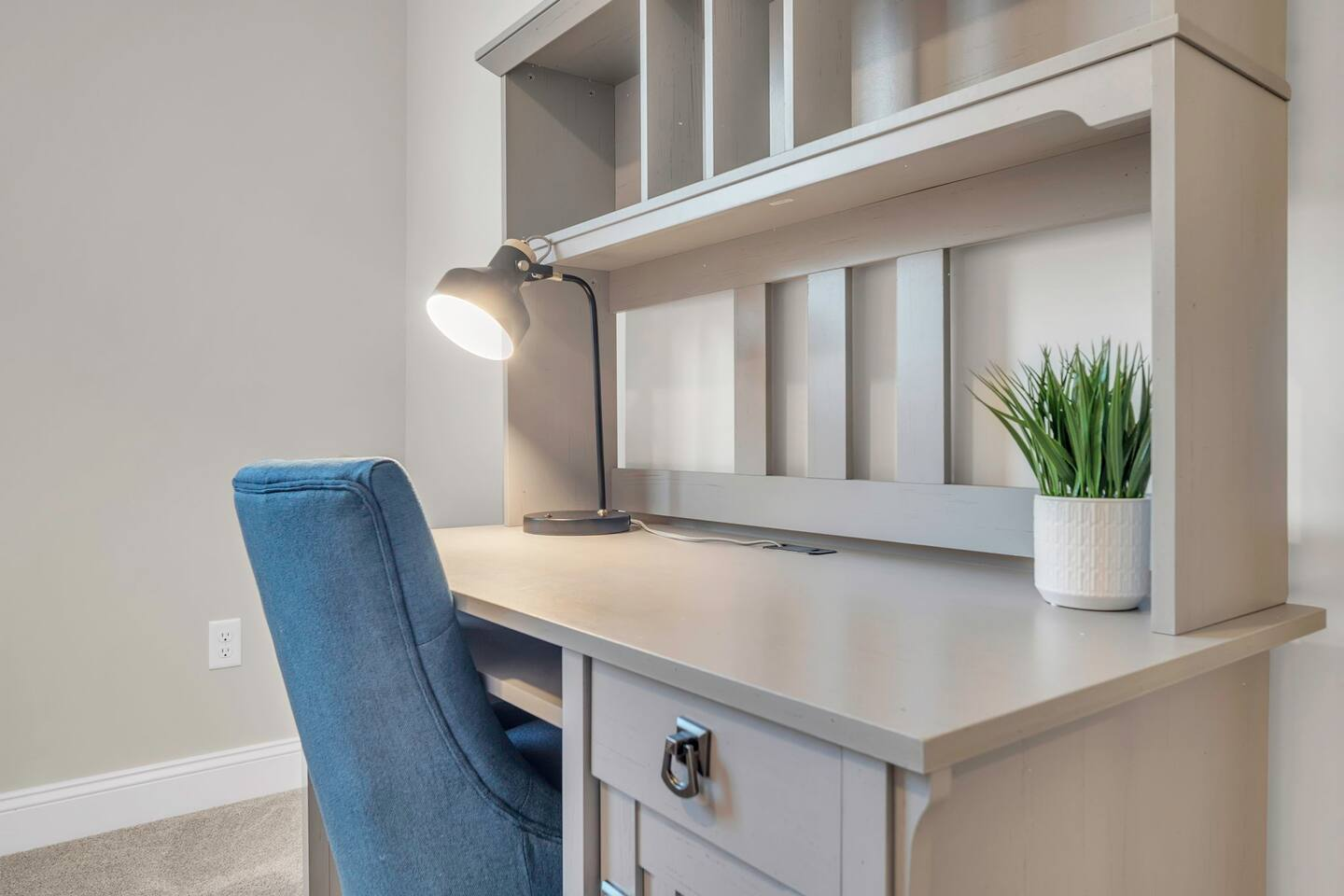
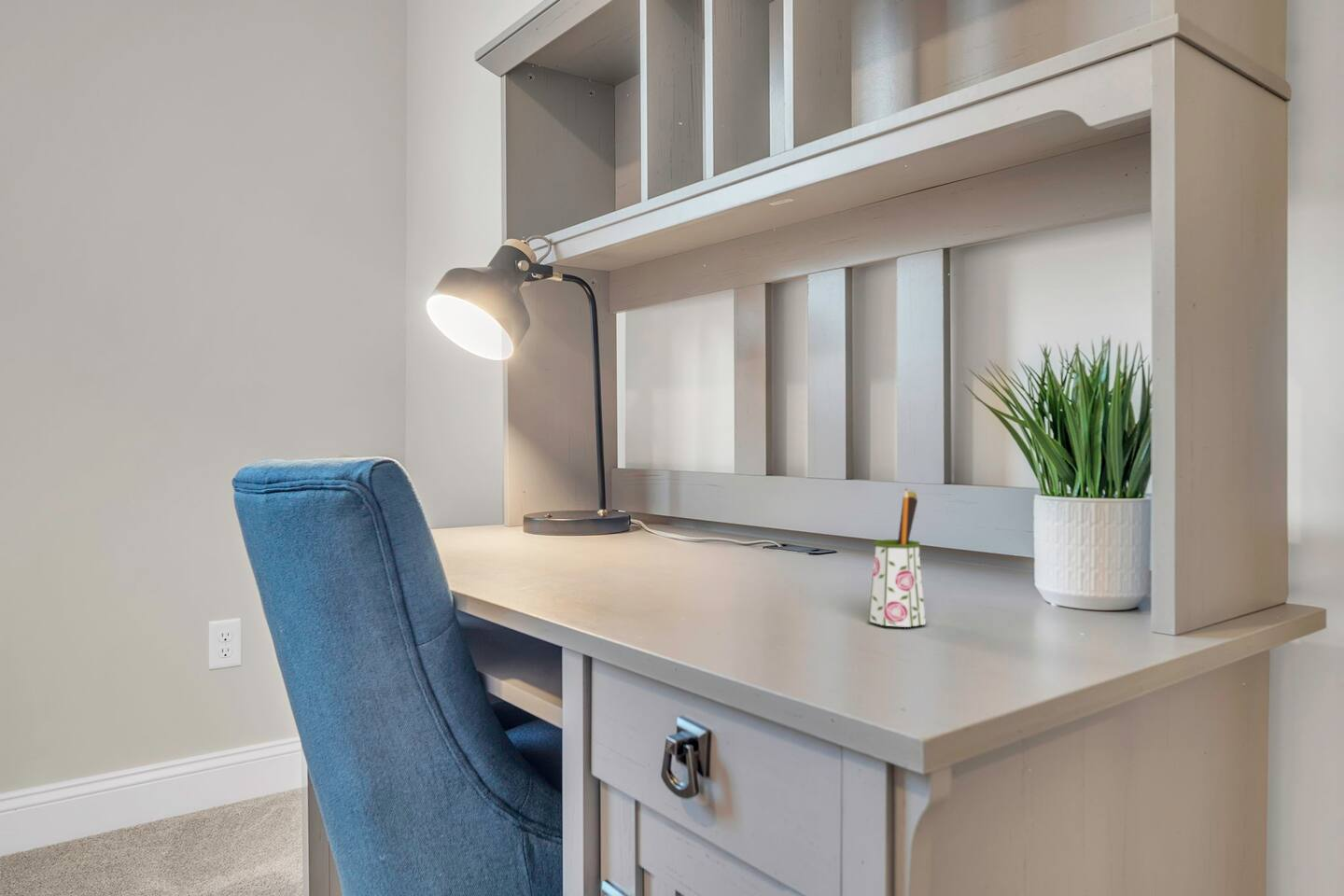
+ pen holder (902, 552)
